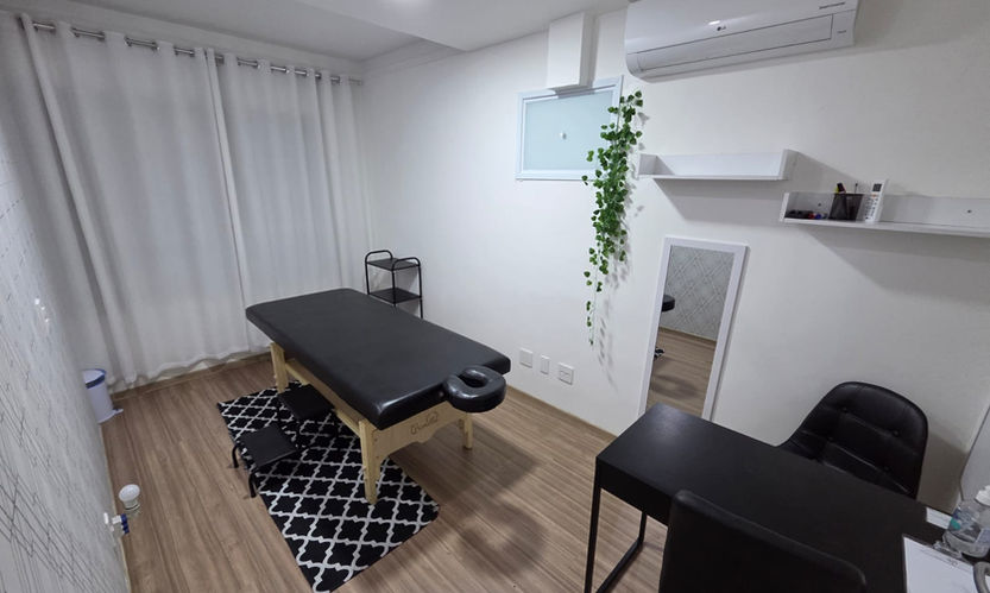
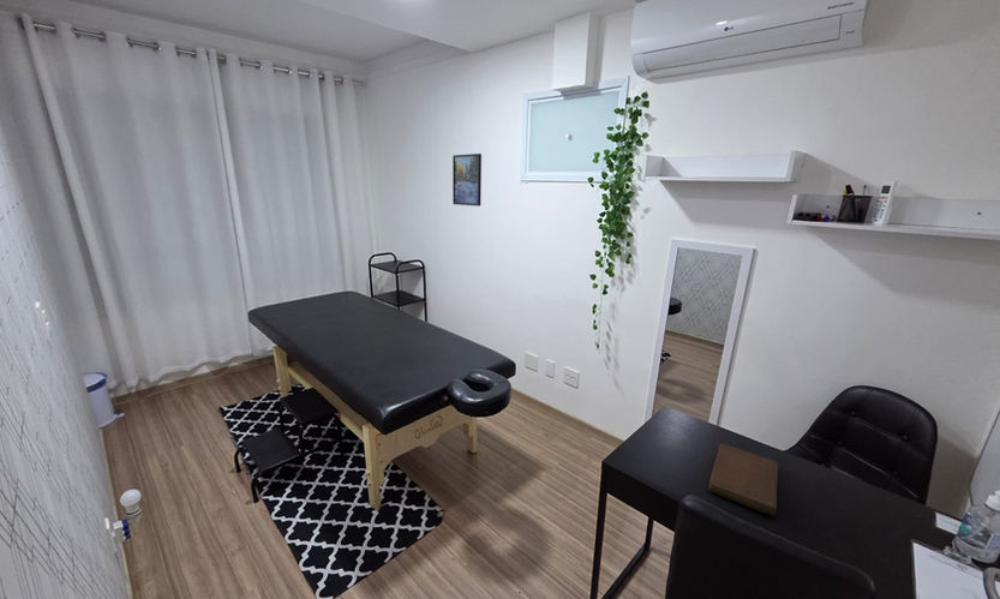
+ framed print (466, 180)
+ notebook (744, 475)
